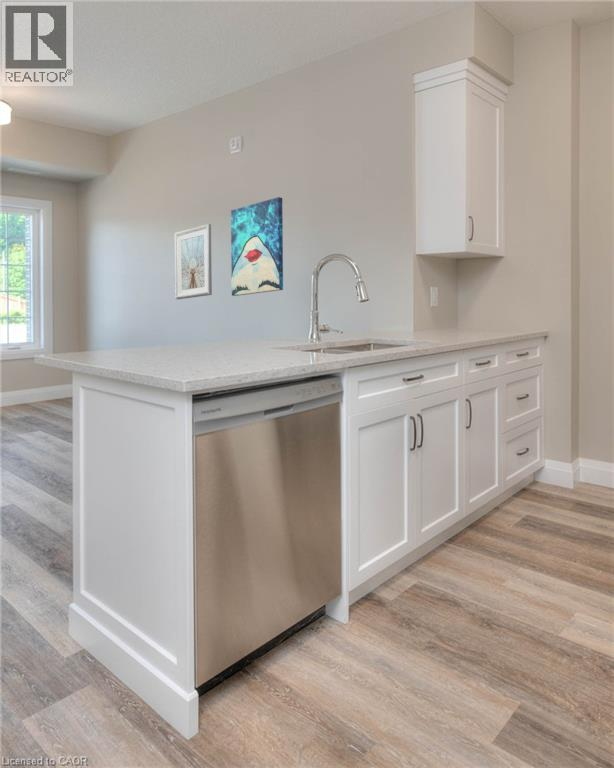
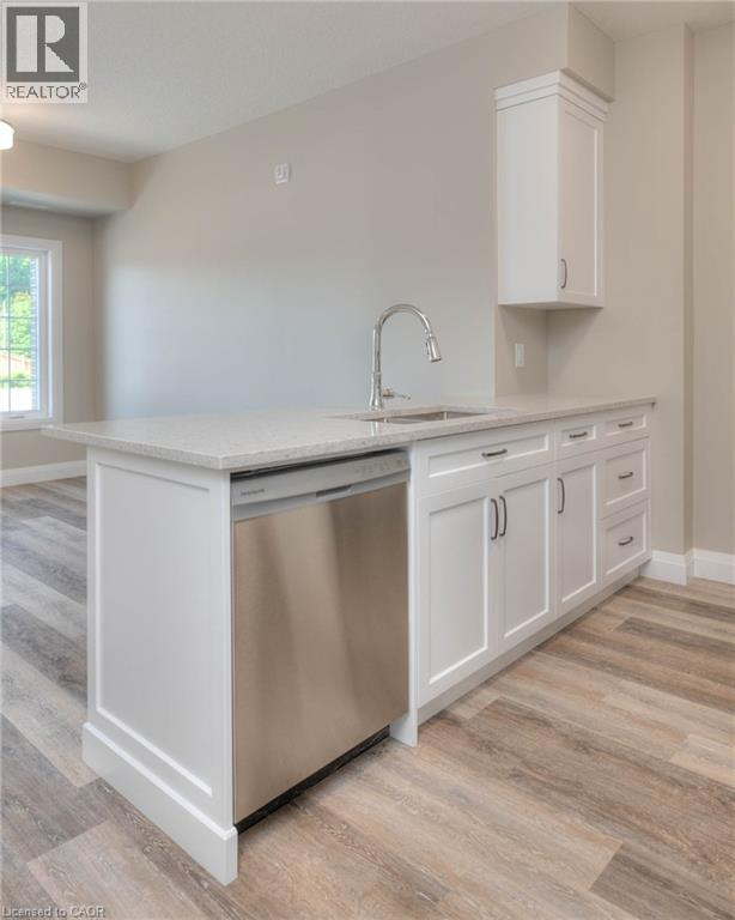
- picture frame (192, 263)
- wall art (255, 248)
